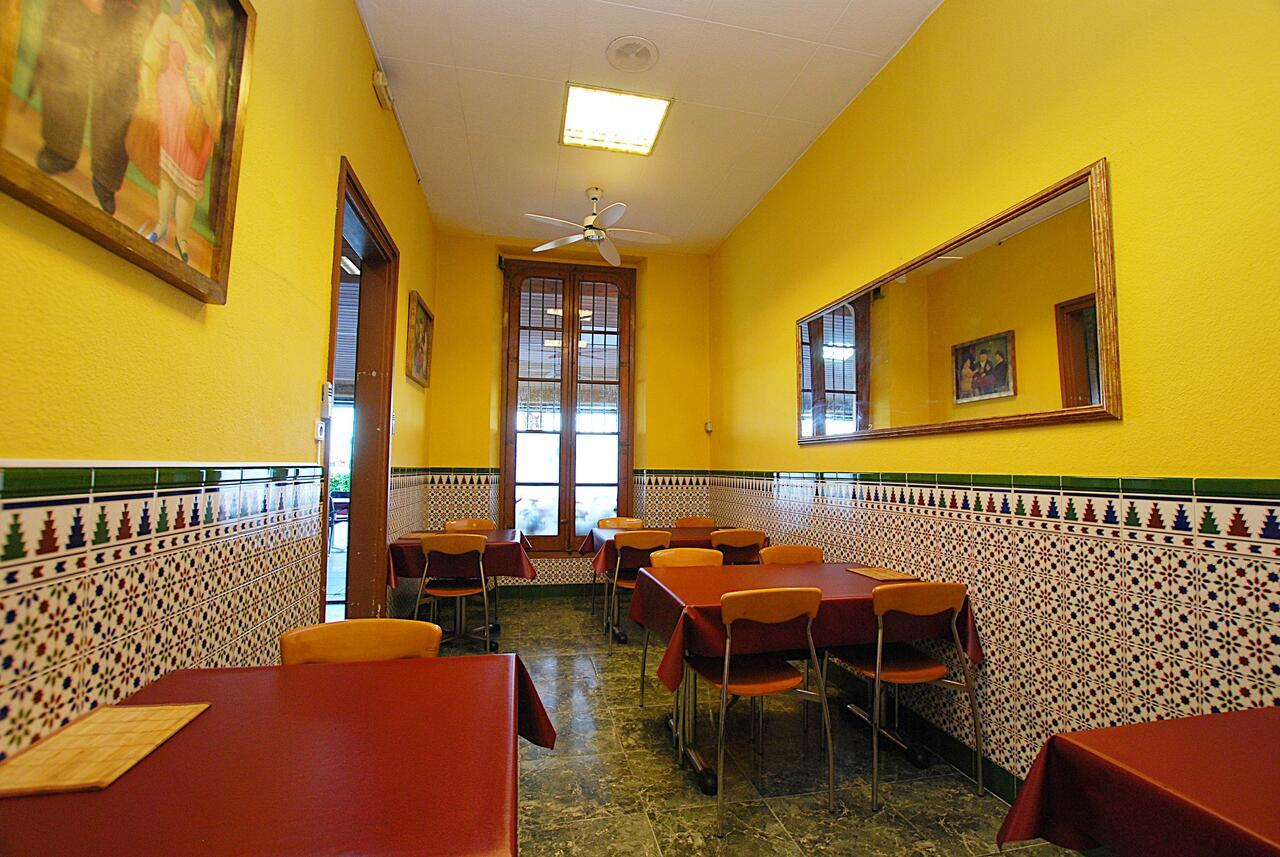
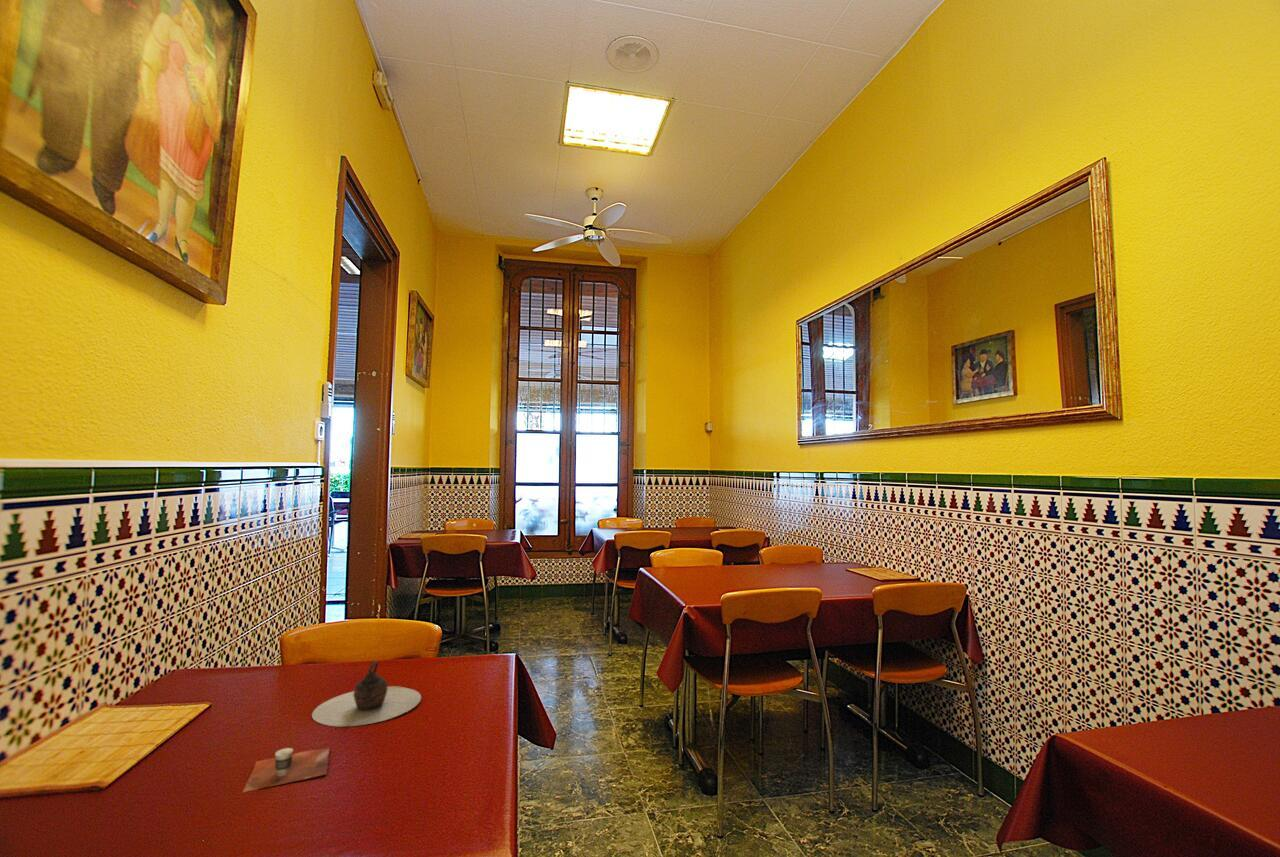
+ teapot (369, 683)
+ cup (291, 757)
